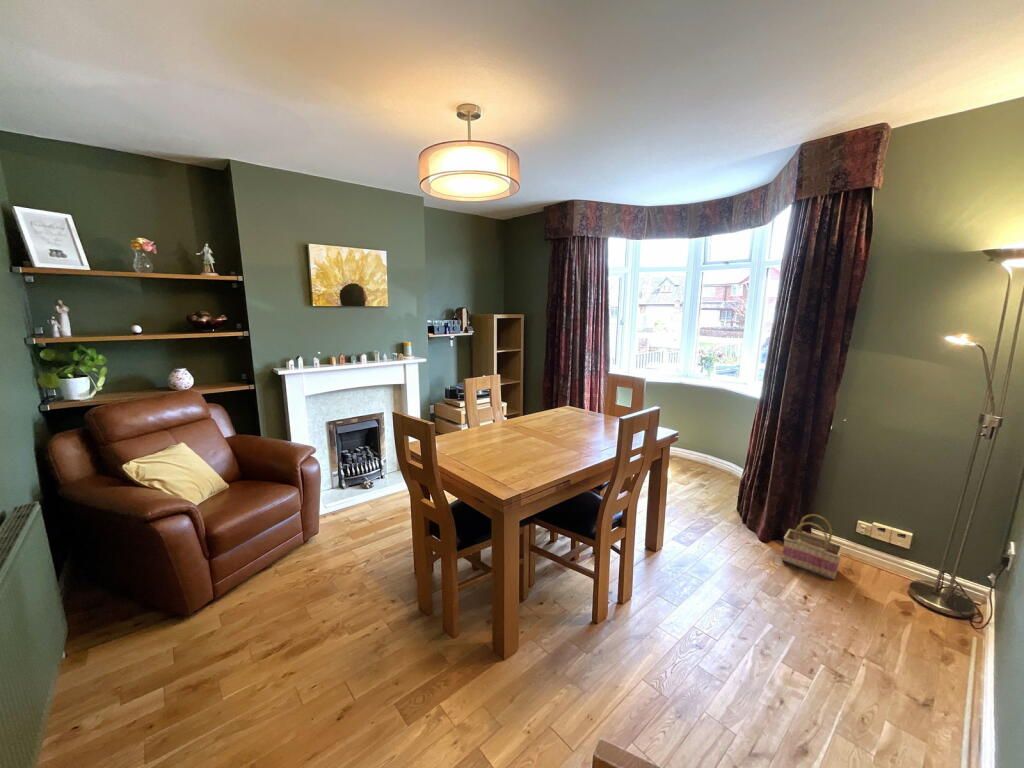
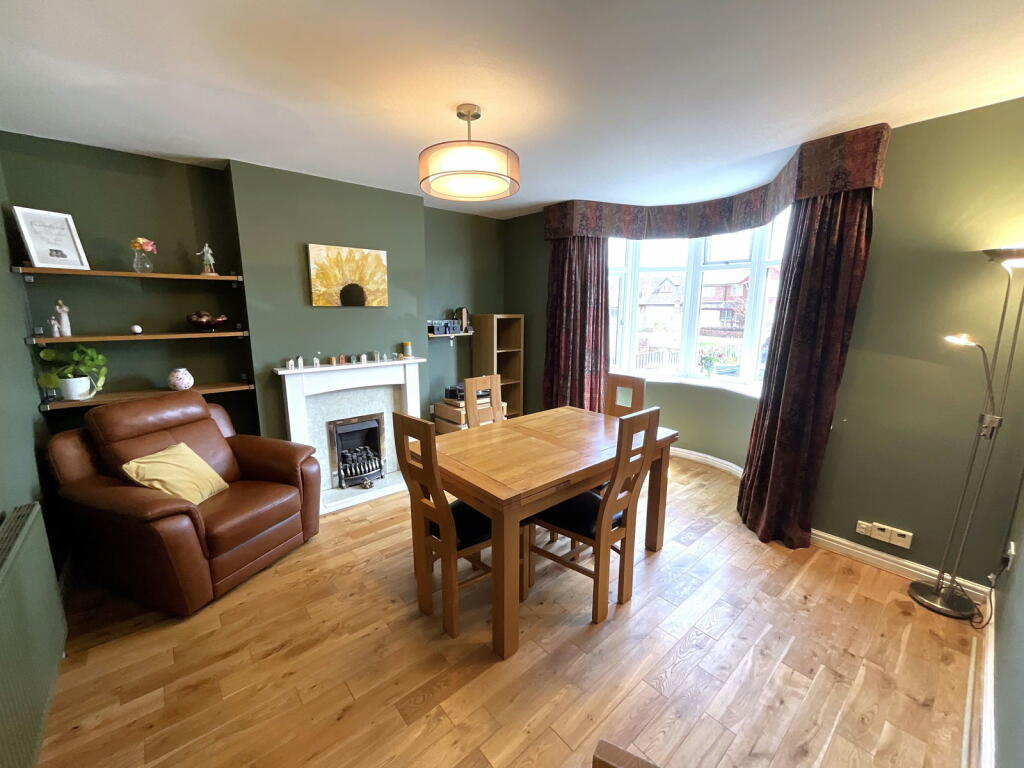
- basket (812, 542)
